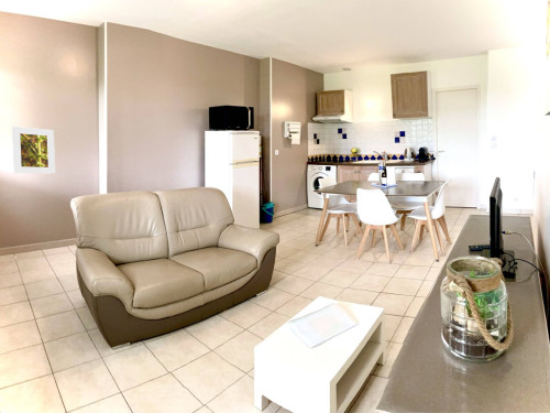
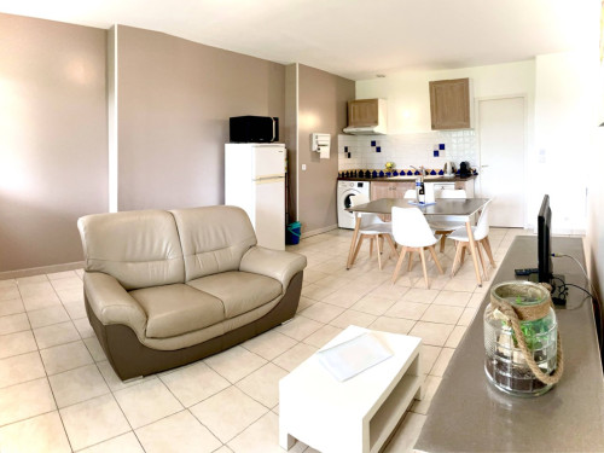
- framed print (34, 150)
